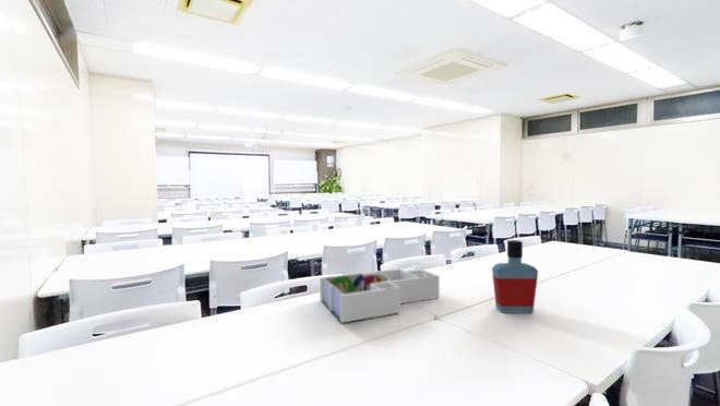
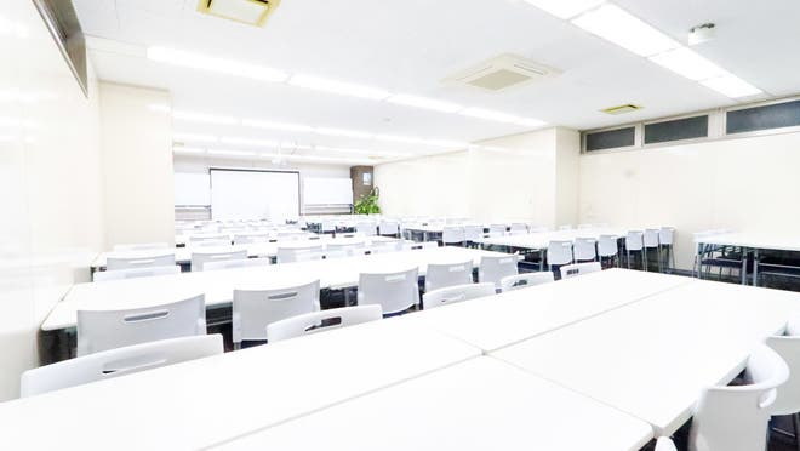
- desk organizer (384, 290)
- bottle (514, 275)
